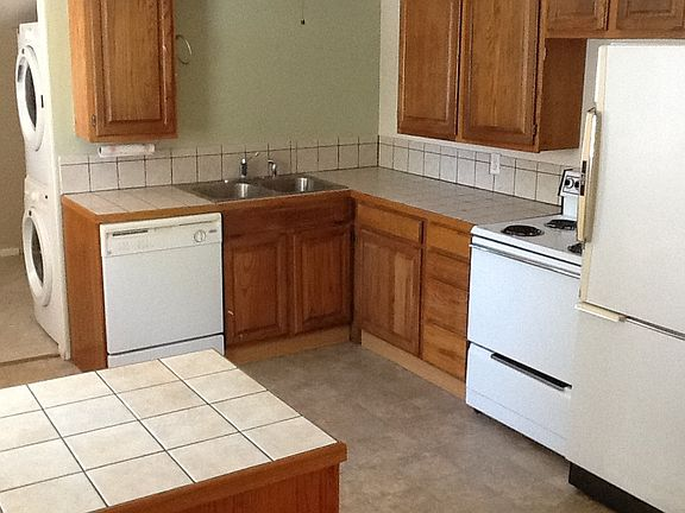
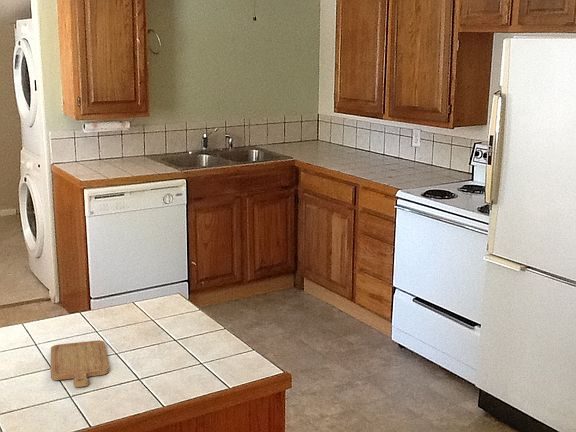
+ chopping board (79, 363)
